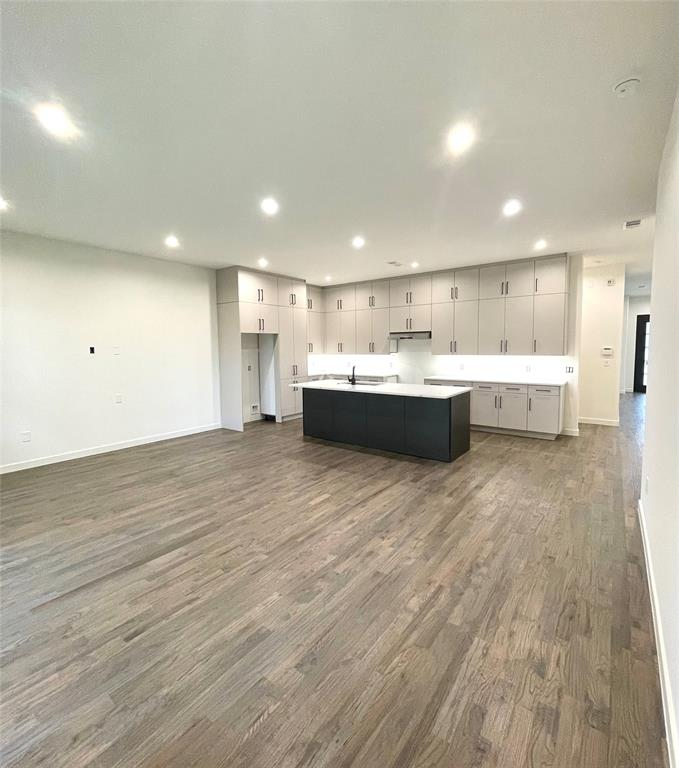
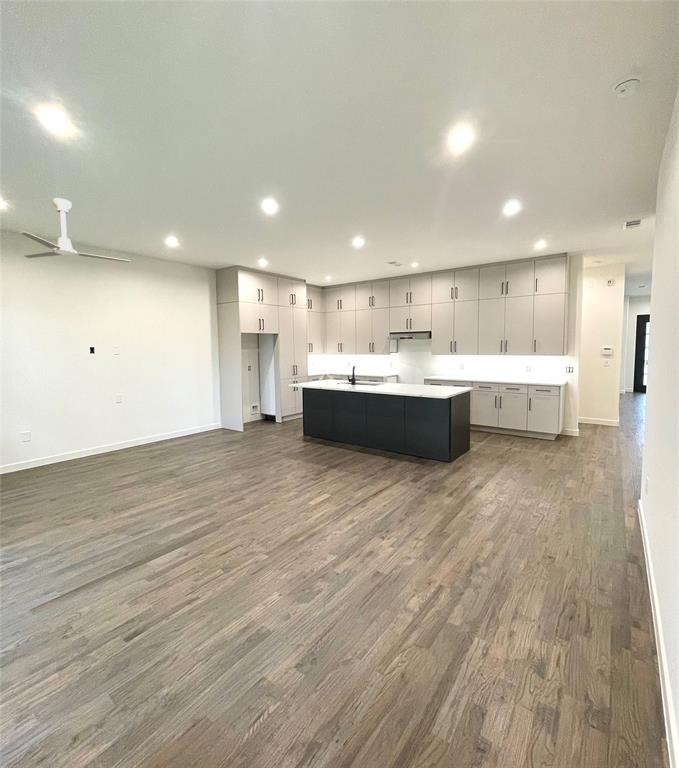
+ ceiling fan (66, 231)
